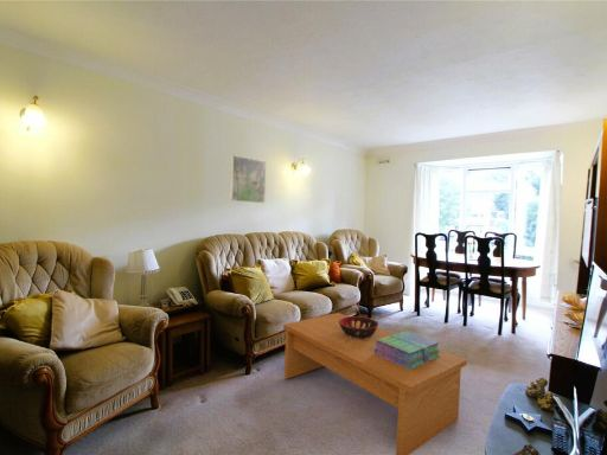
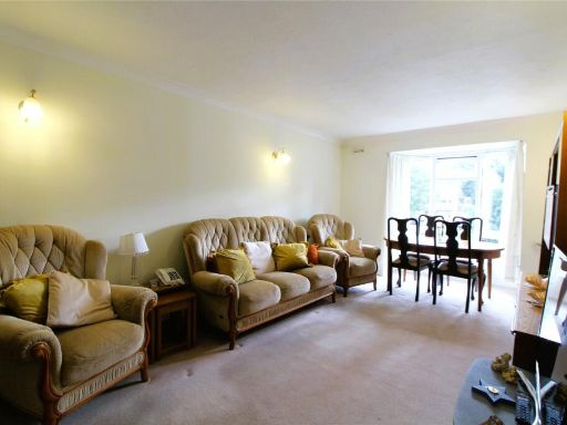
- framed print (248, 180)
- stack of books (407, 347)
- coffee table (363, 367)
- decorative bowl (358, 328)
